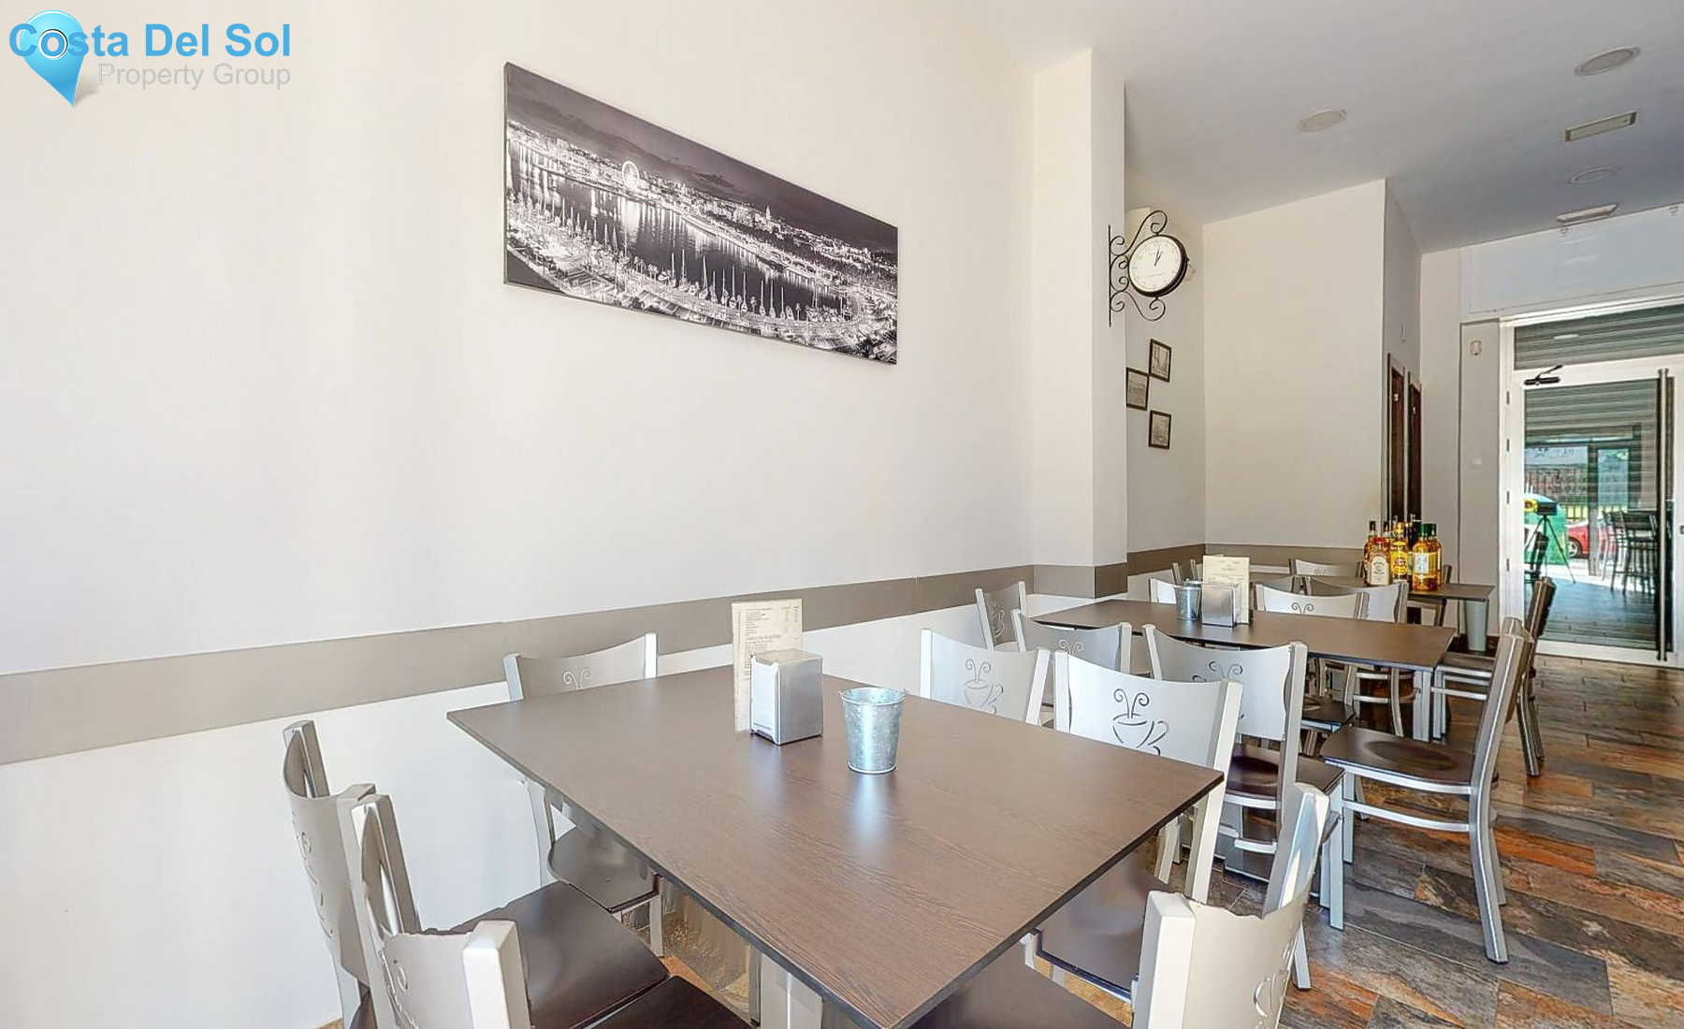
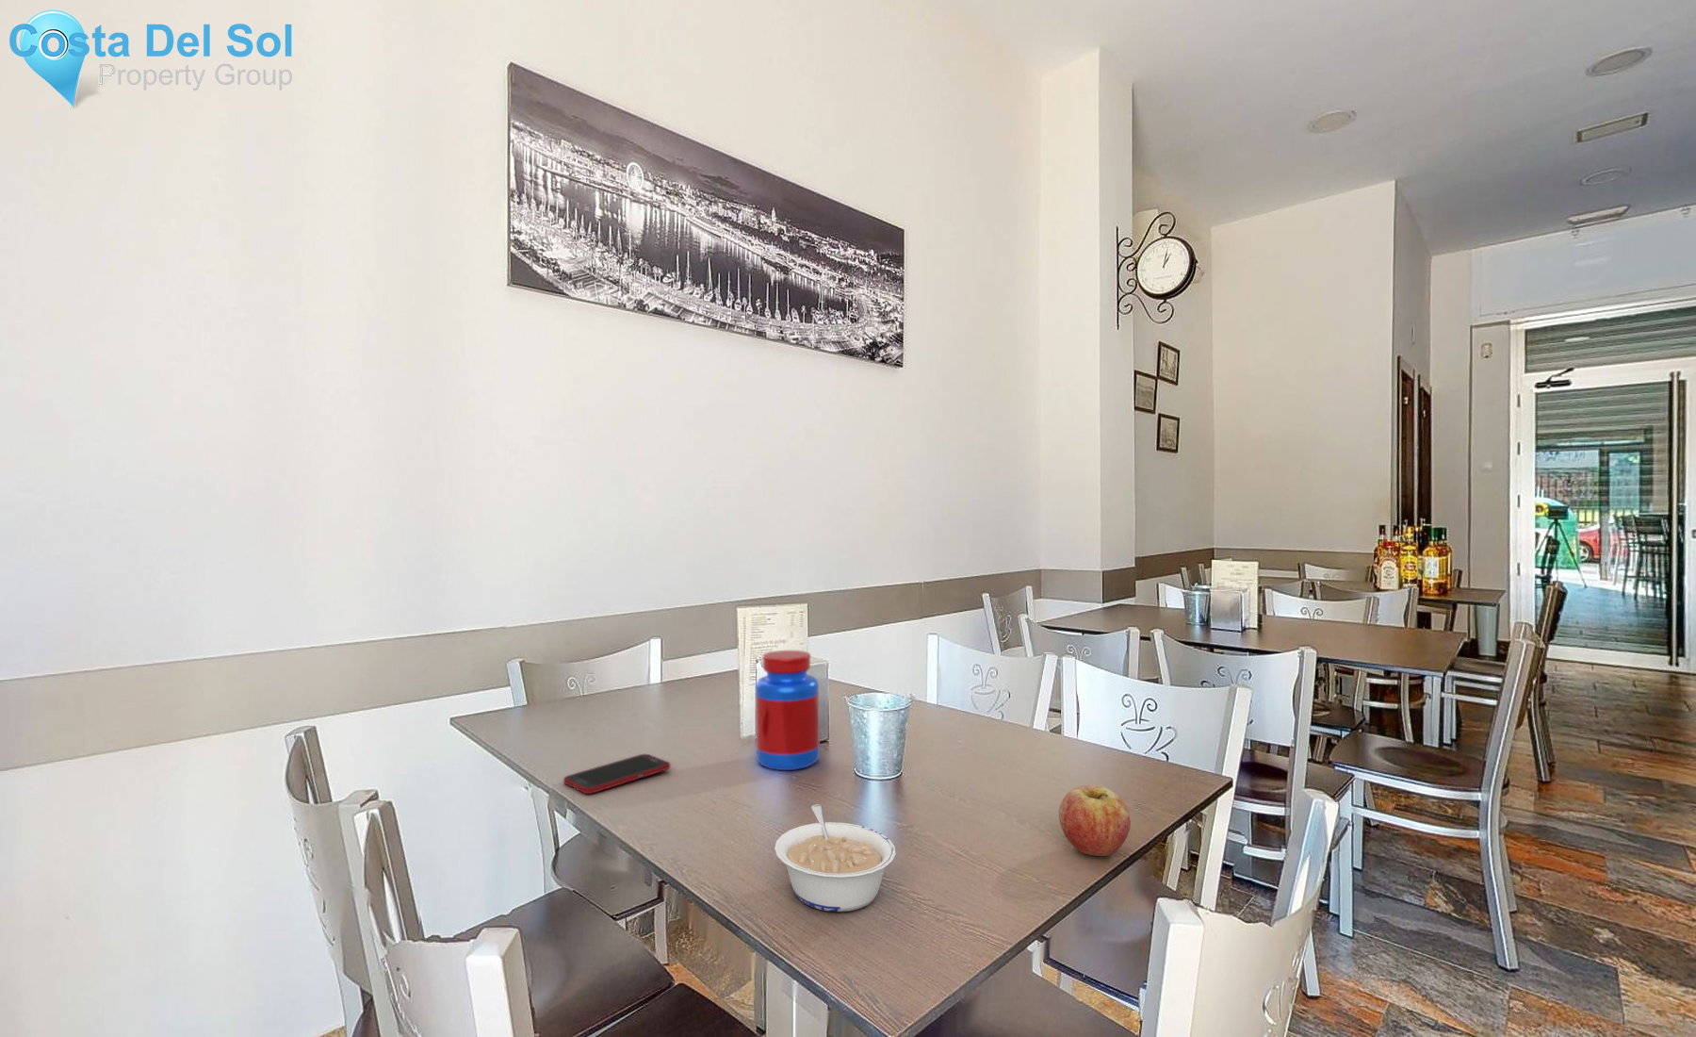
+ legume (831, 863)
+ jar (786, 707)
+ fruit (1094, 818)
+ cell phone (618, 773)
